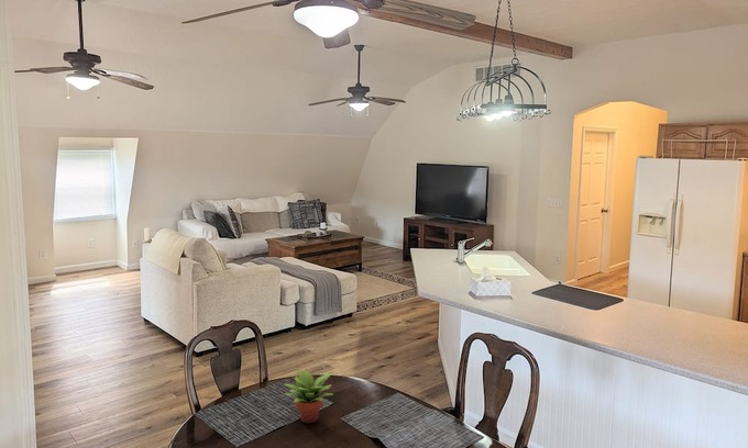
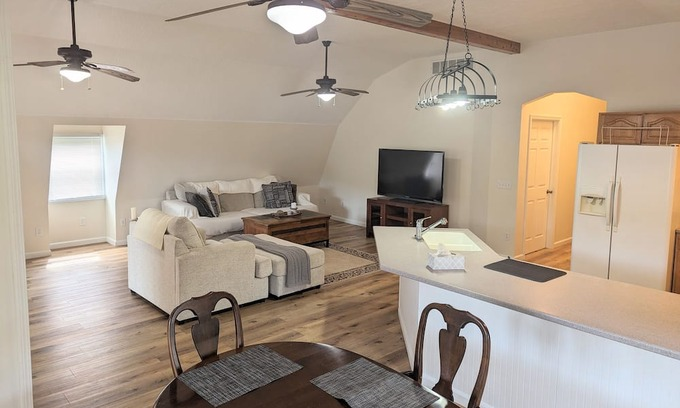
- succulent plant (308, 394)
